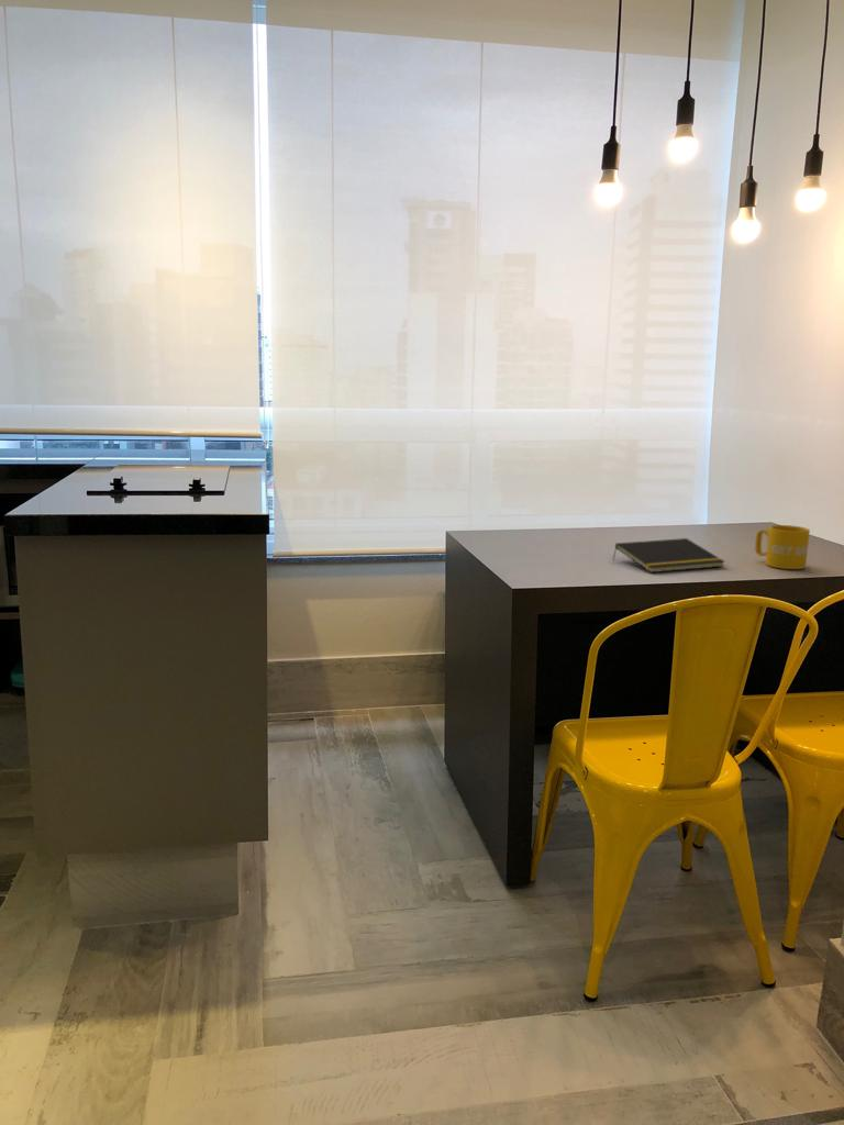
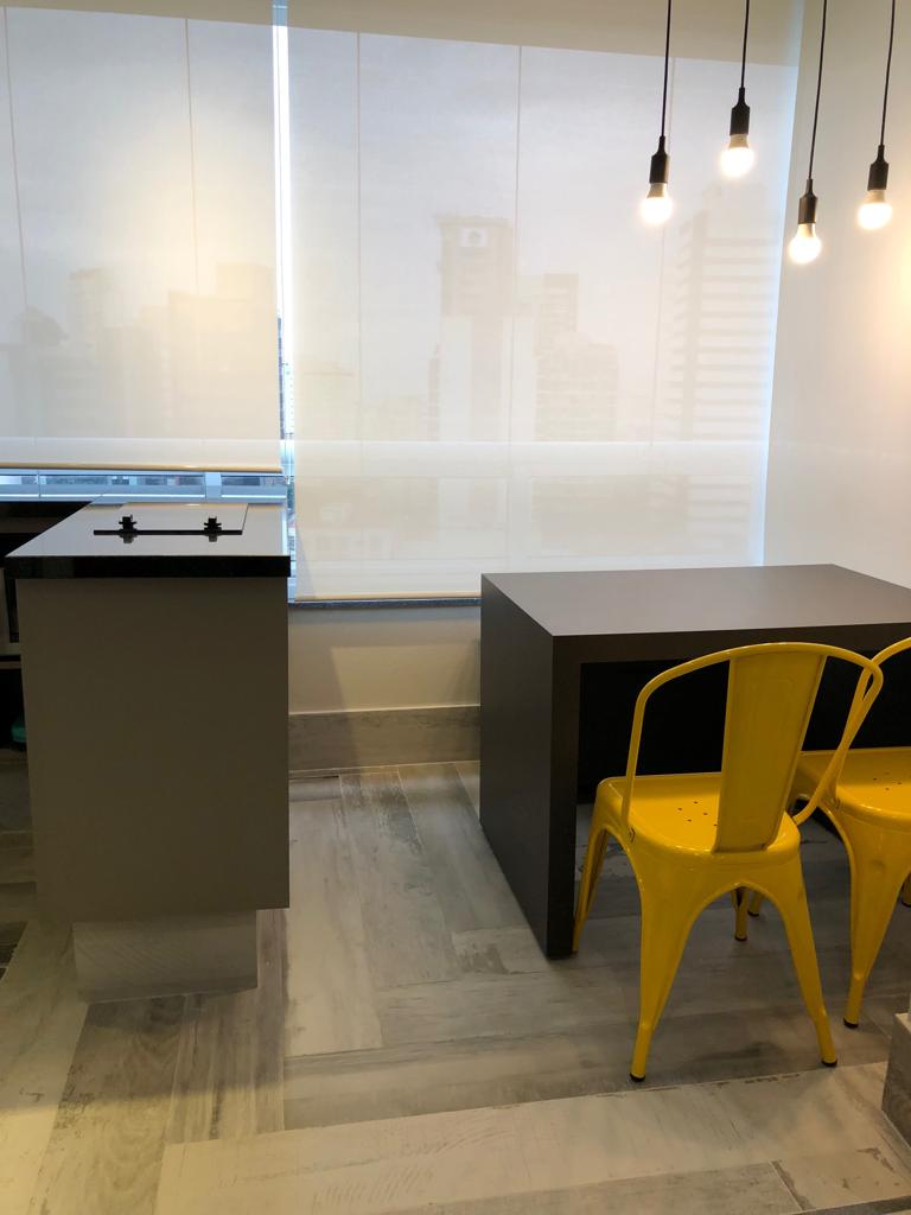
- notepad (669, 554)
- mug (780, 545)
